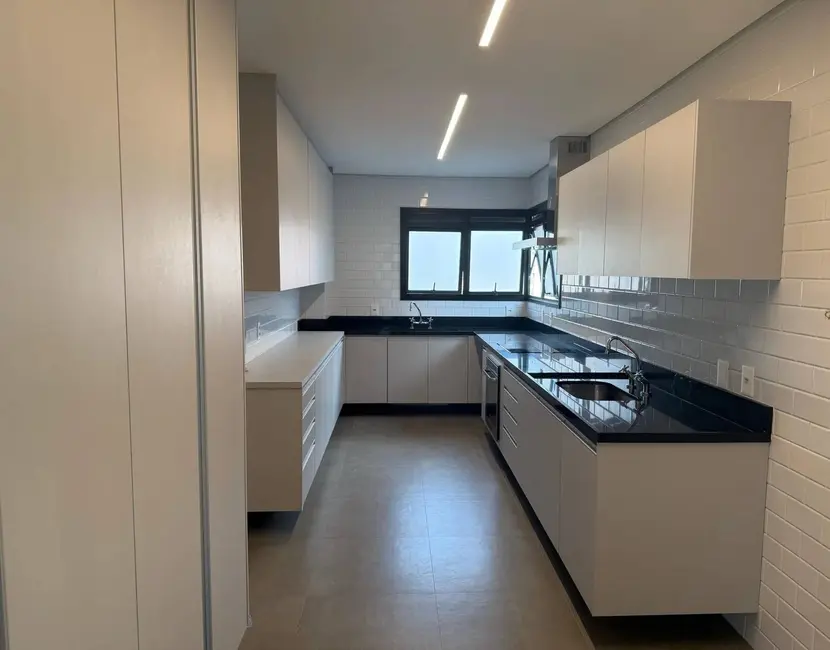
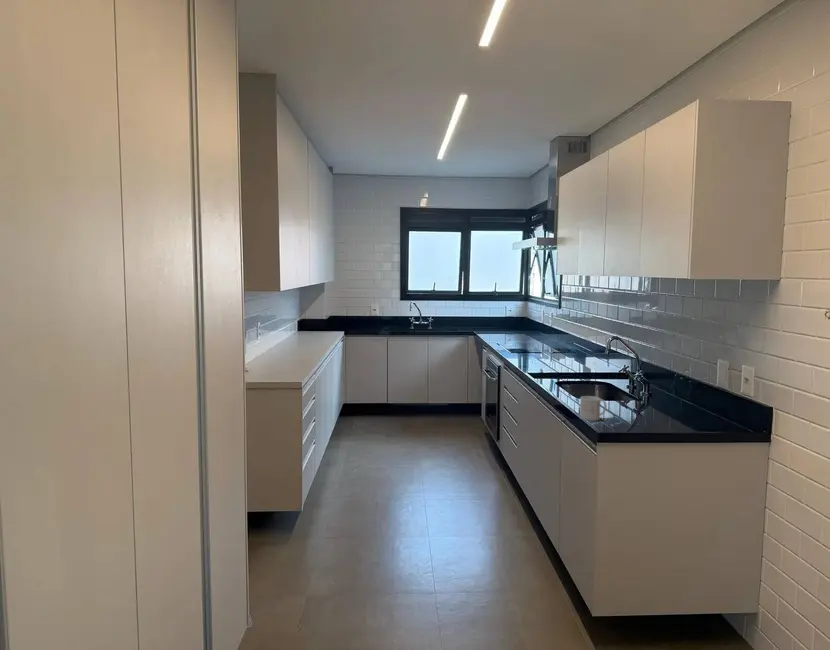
+ mug (593, 407)
